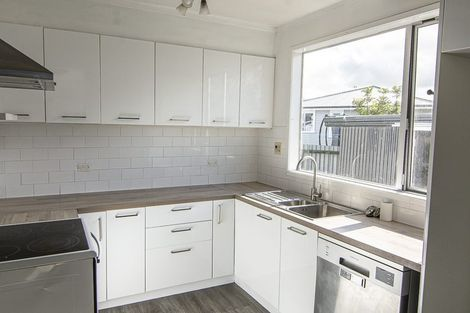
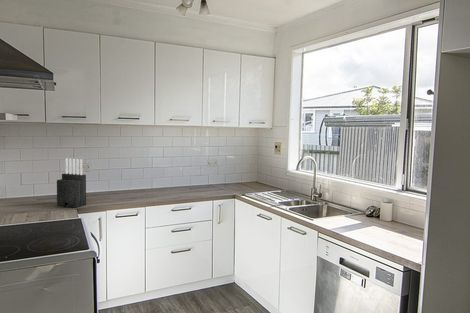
+ knife block (70, 182)
